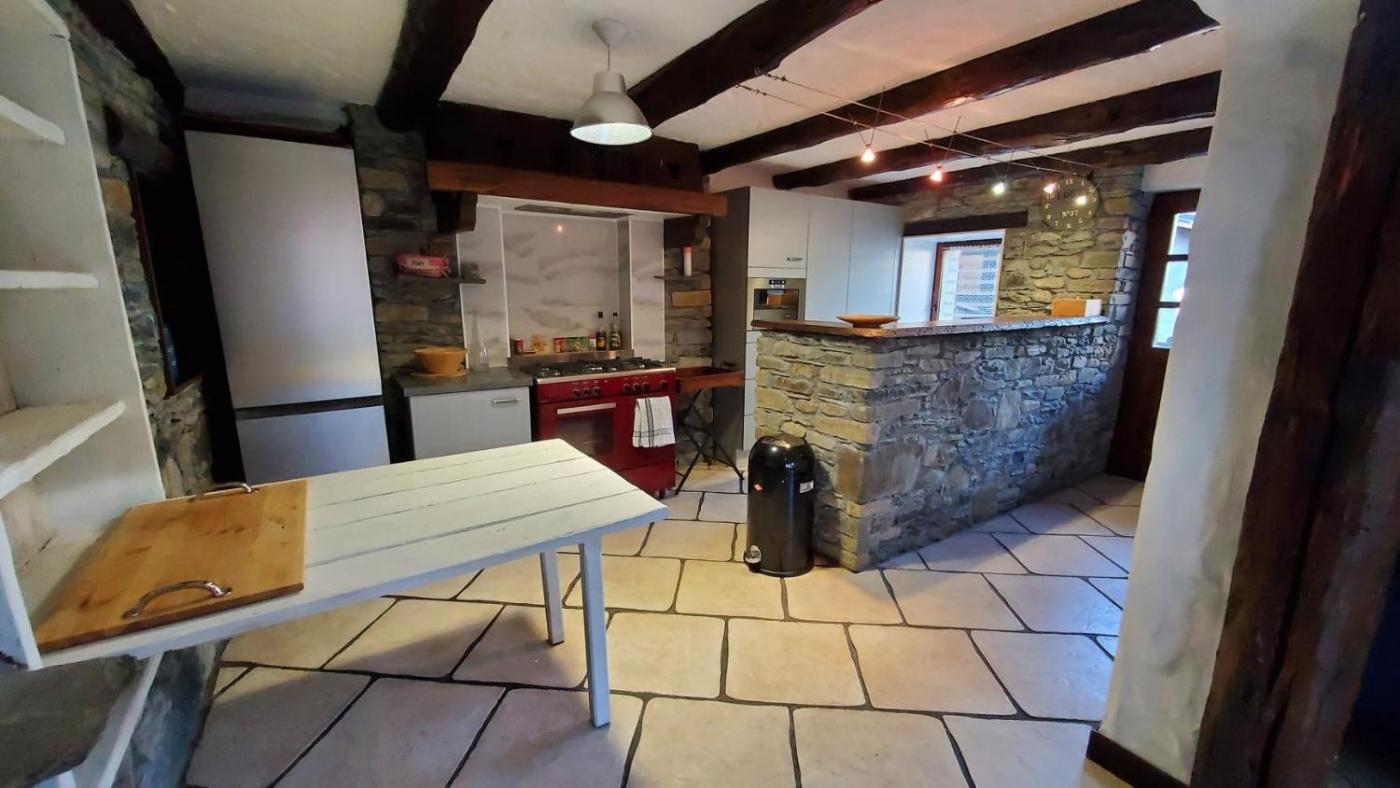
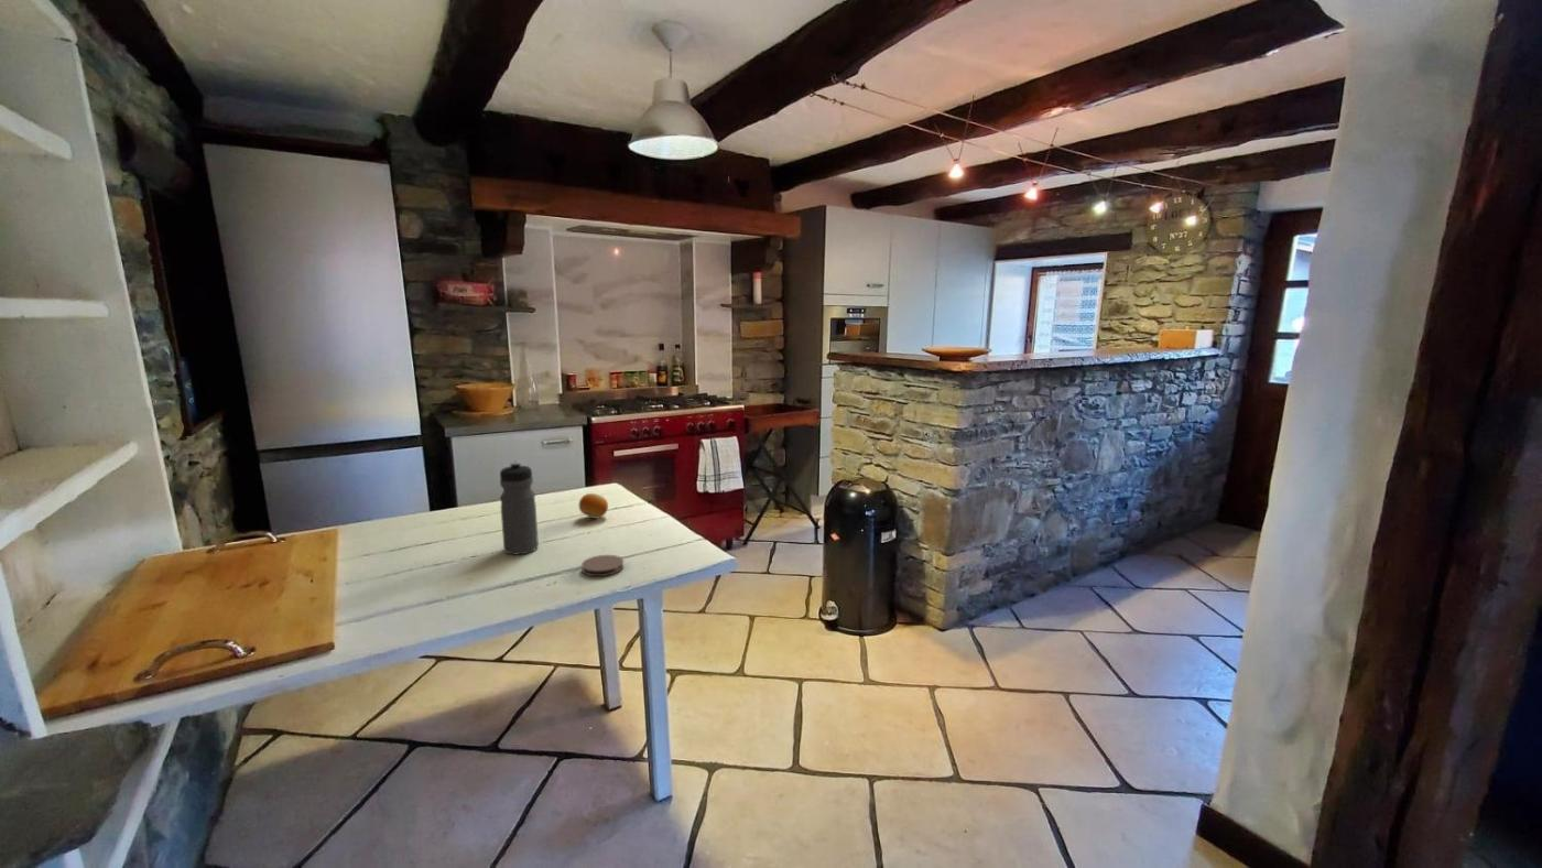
+ coaster (602, 565)
+ fruit (593, 506)
+ water bottle (518, 506)
